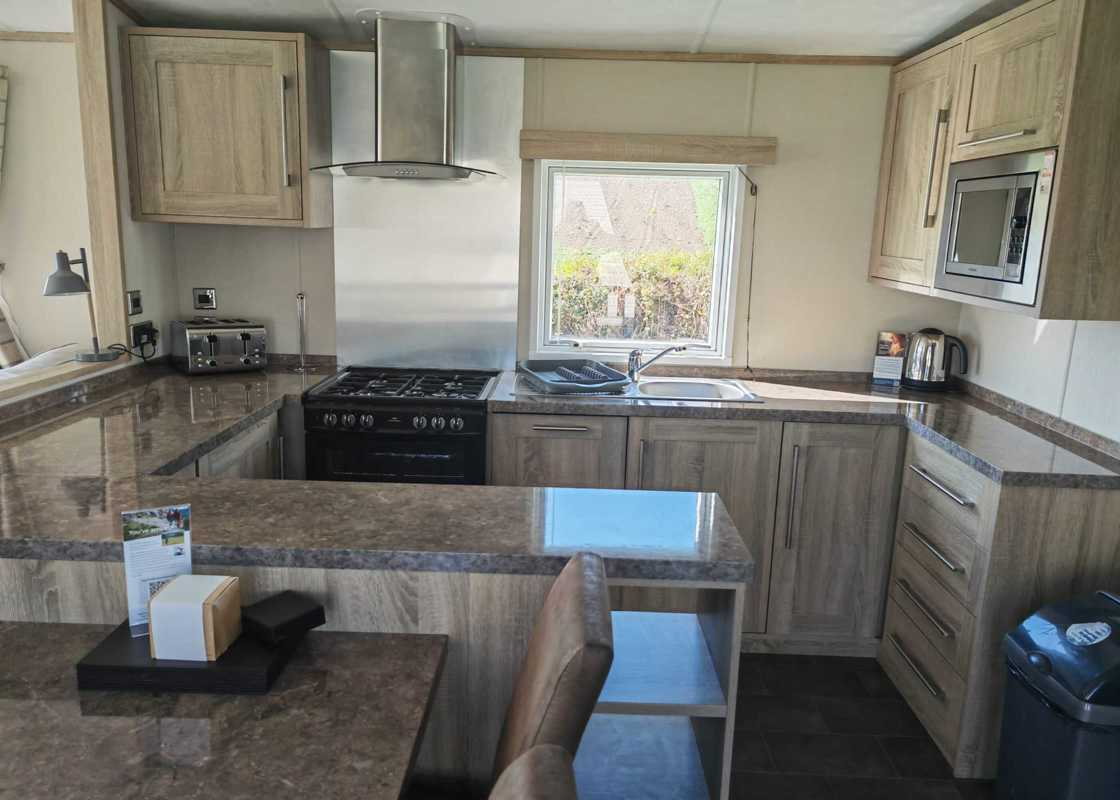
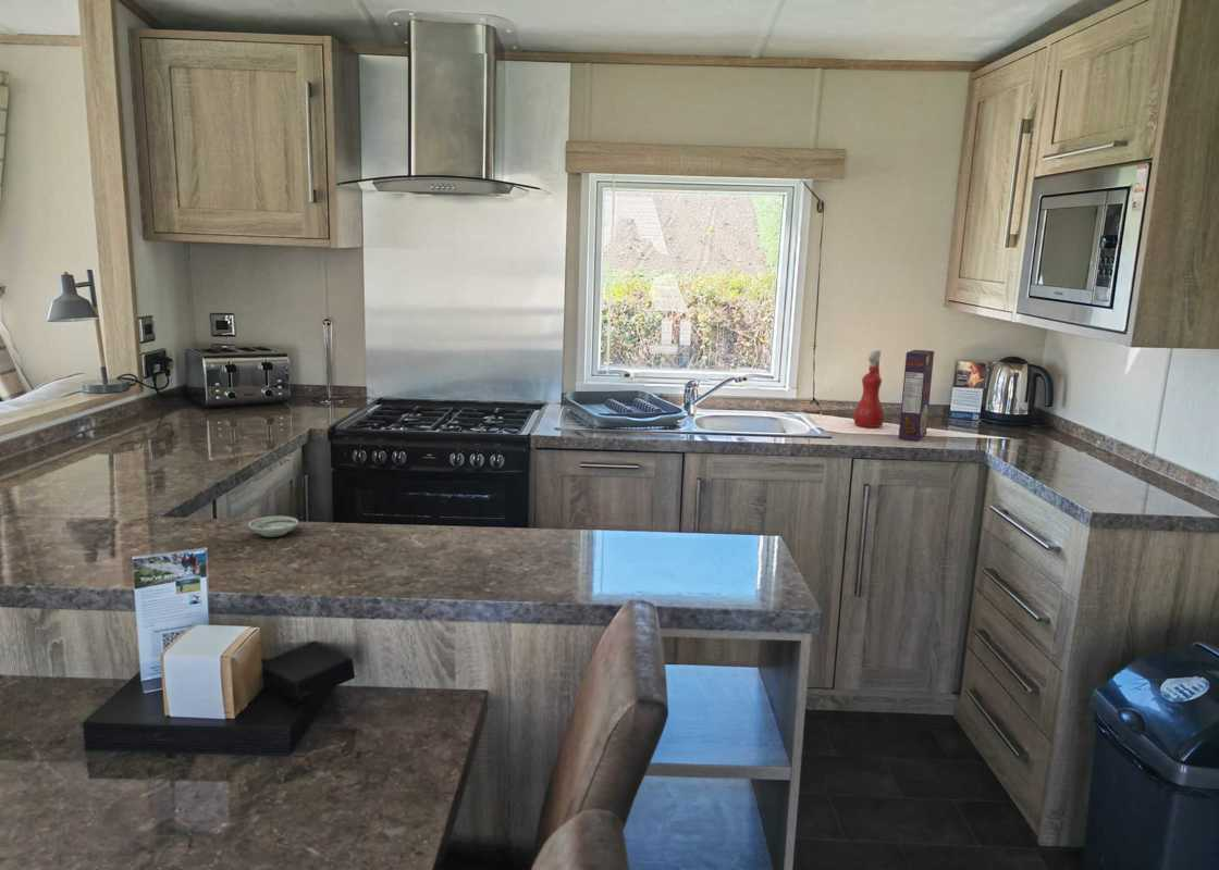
+ cereal box (916, 394)
+ spray bottle (872, 388)
+ saucer (273, 527)
